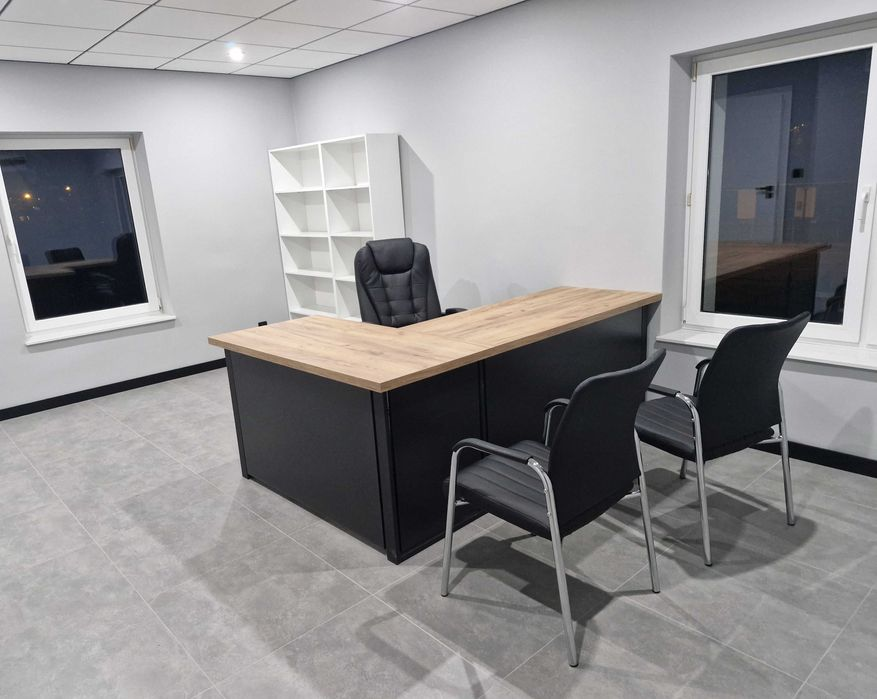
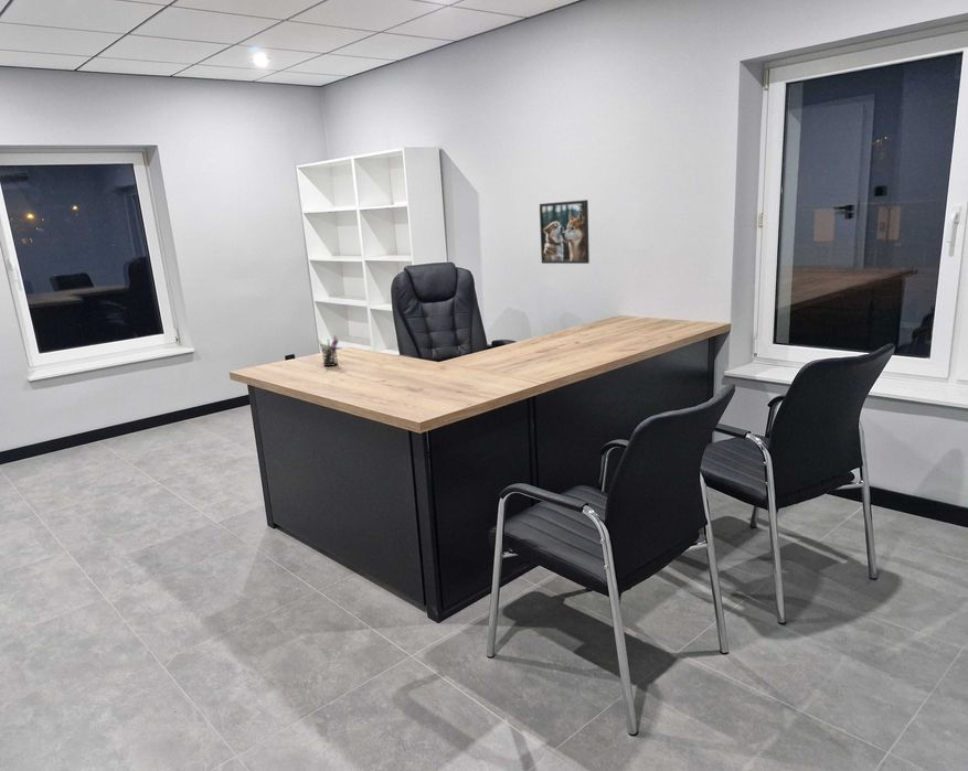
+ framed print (563, 233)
+ pen holder (330, 350)
